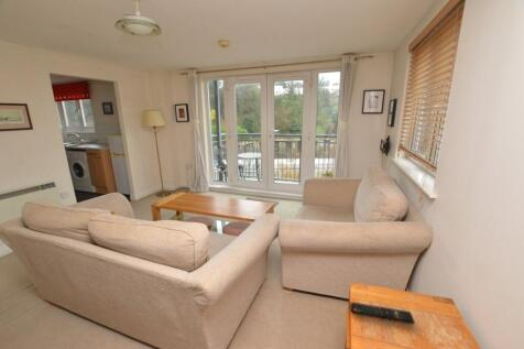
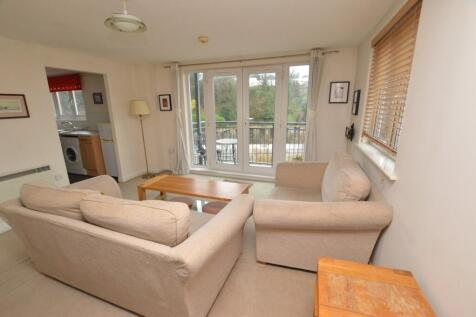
- remote control (380, 313)
